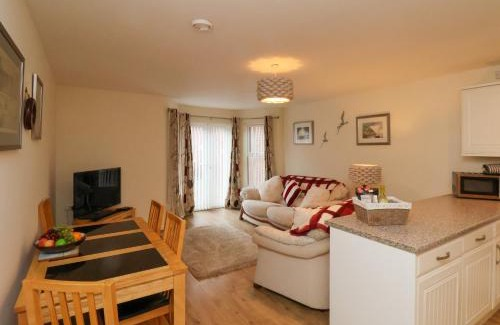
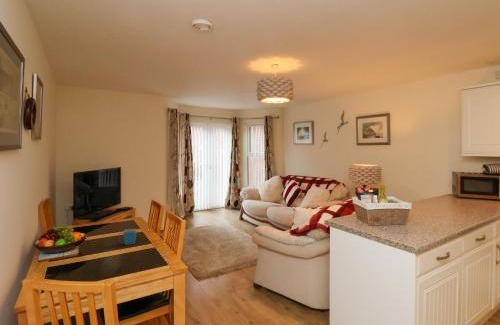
+ mug (127, 236)
